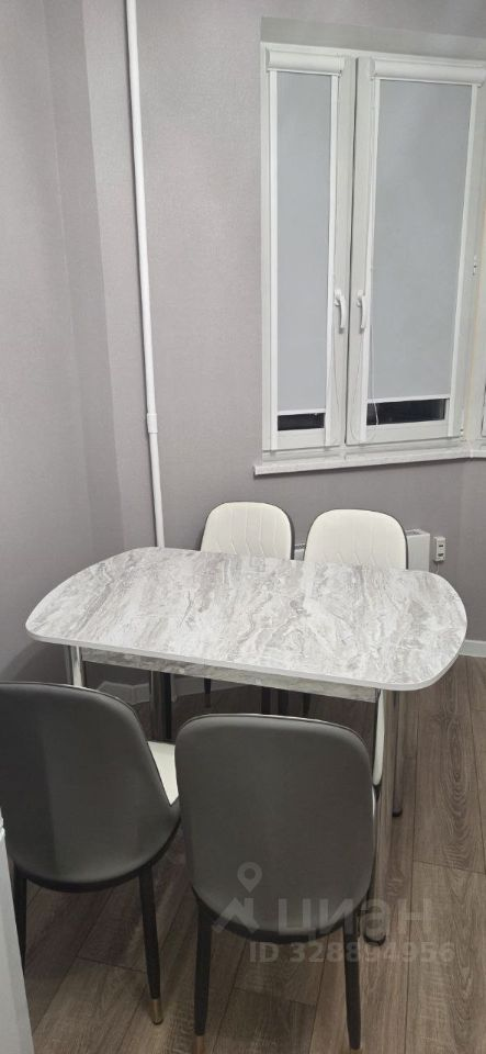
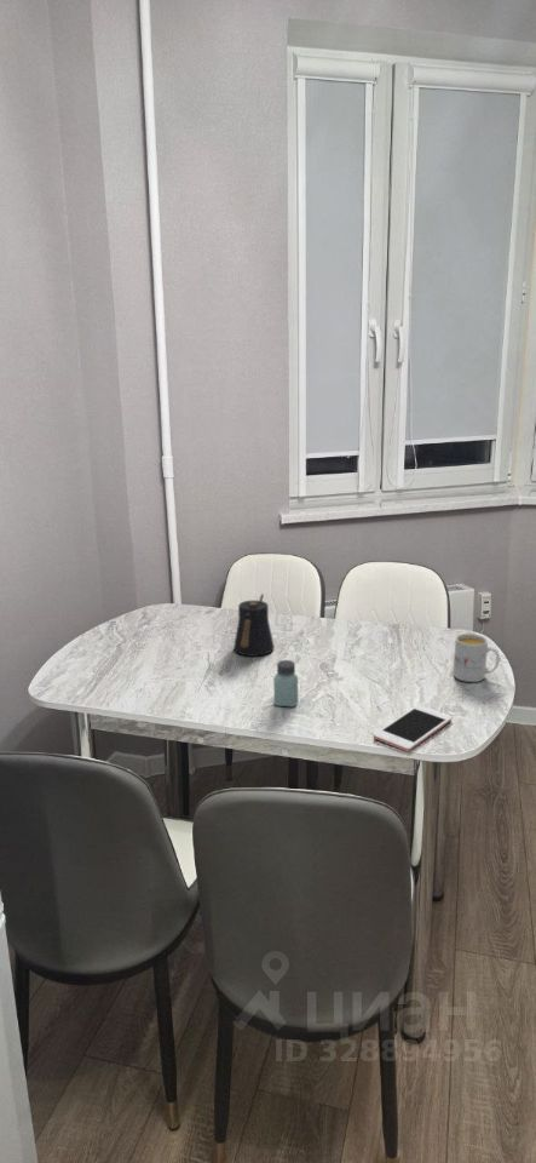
+ saltshaker (286, 682)
+ kettle (253, 626)
+ cell phone (413, 727)
+ mug (476, 658)
